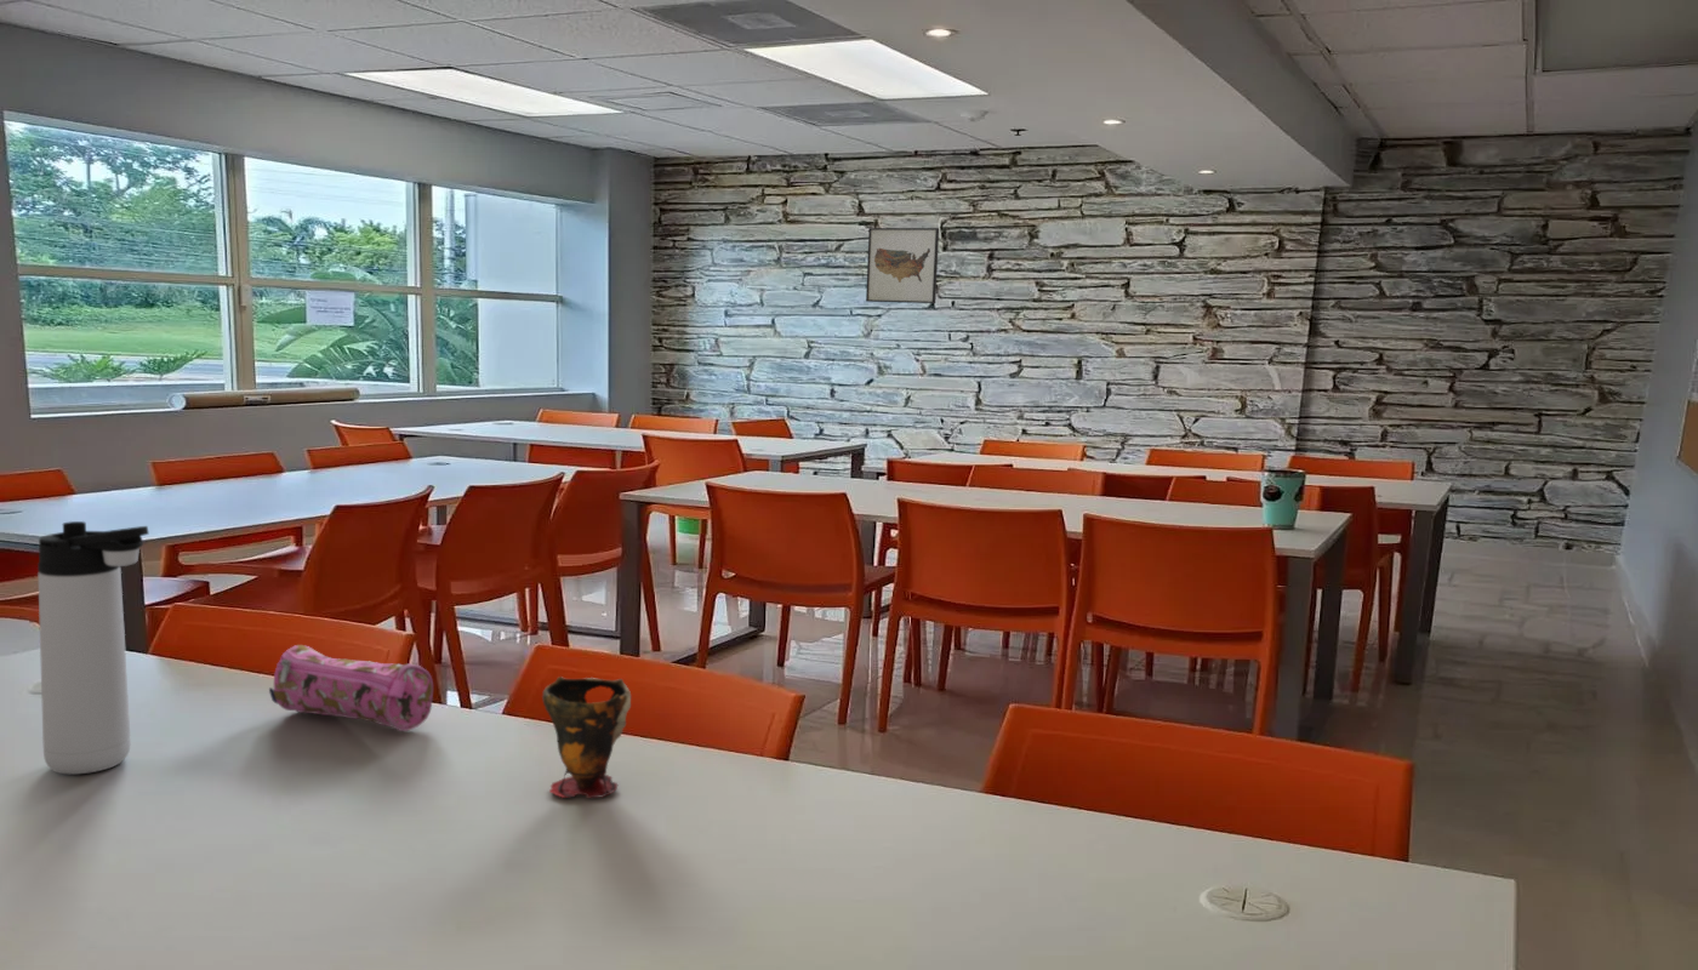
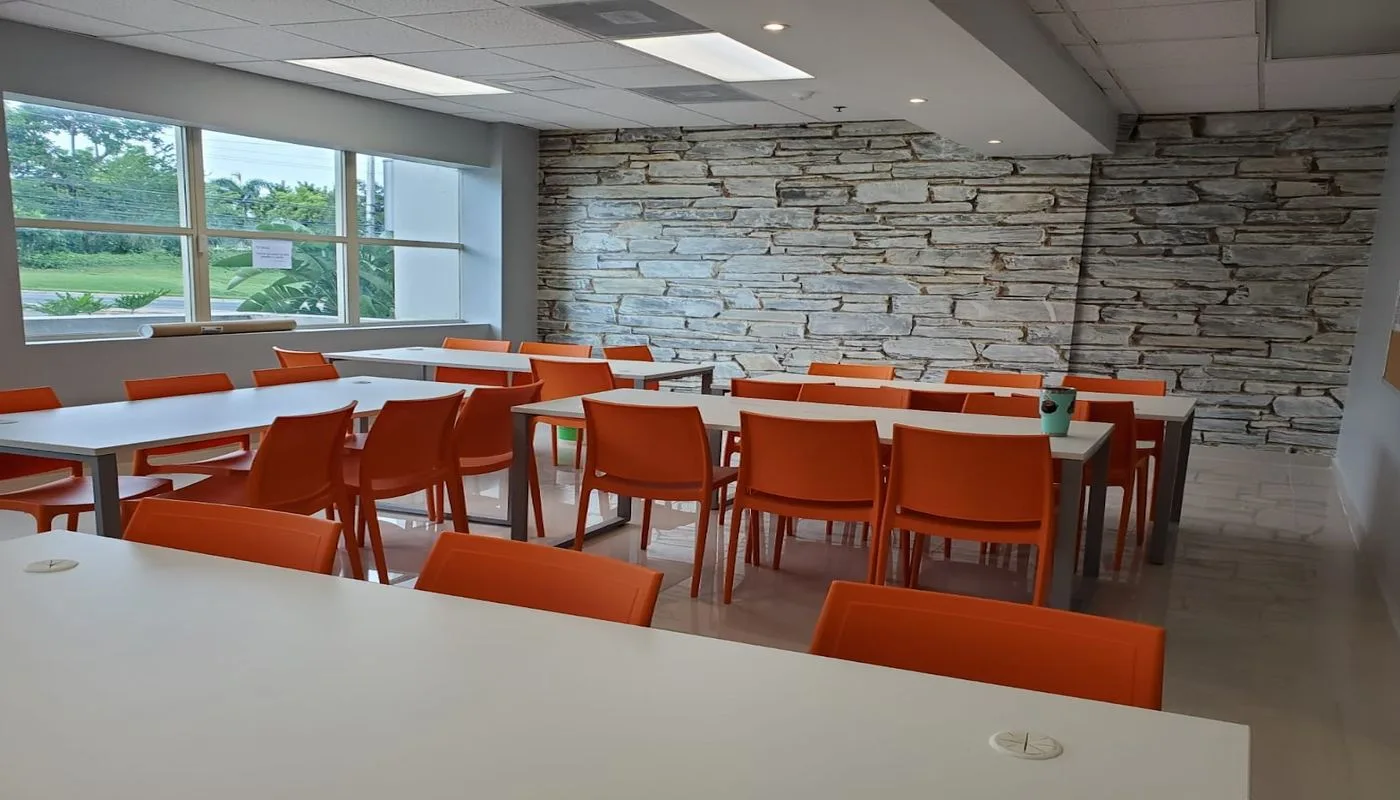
- thermos bottle (98, 645)
- wall art (901, 264)
- cup (587, 736)
- pencil case (353, 686)
